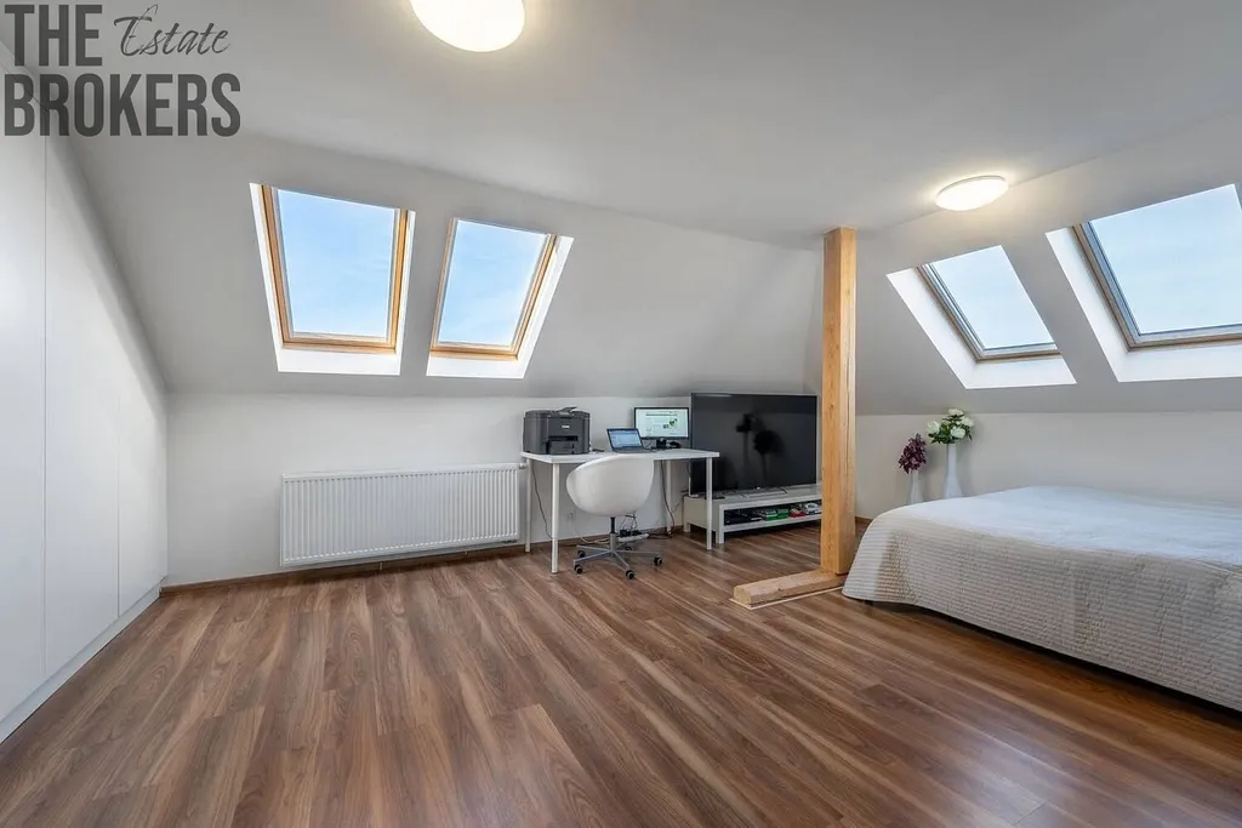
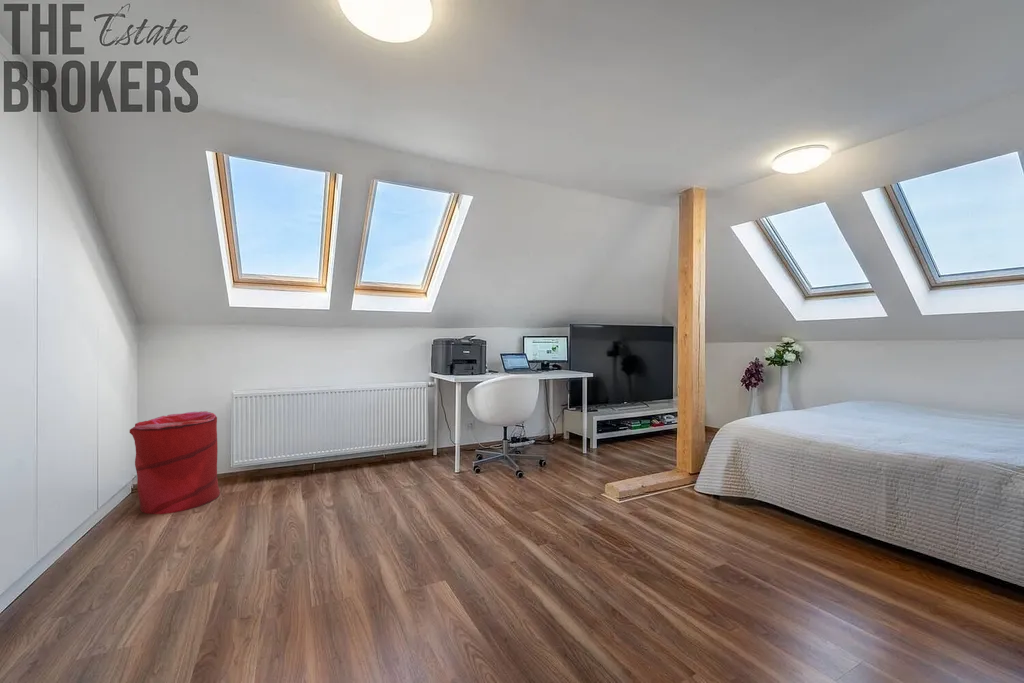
+ laundry hamper (177, 459)
